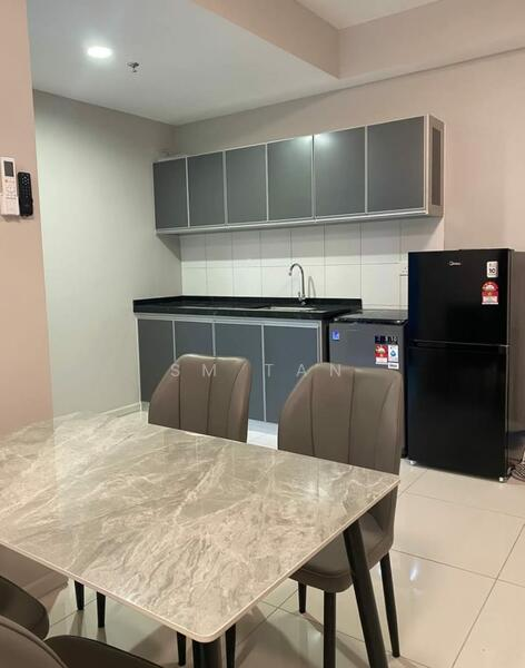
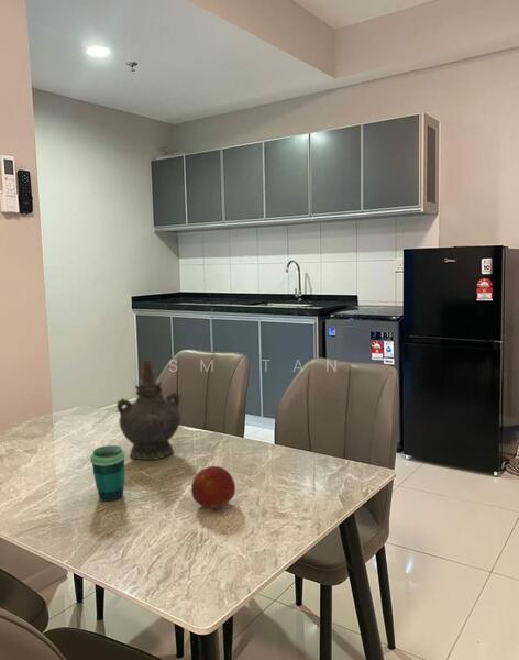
+ ceremonial vessel (148, 406)
+ fruit (212, 486)
+ cup (109, 473)
